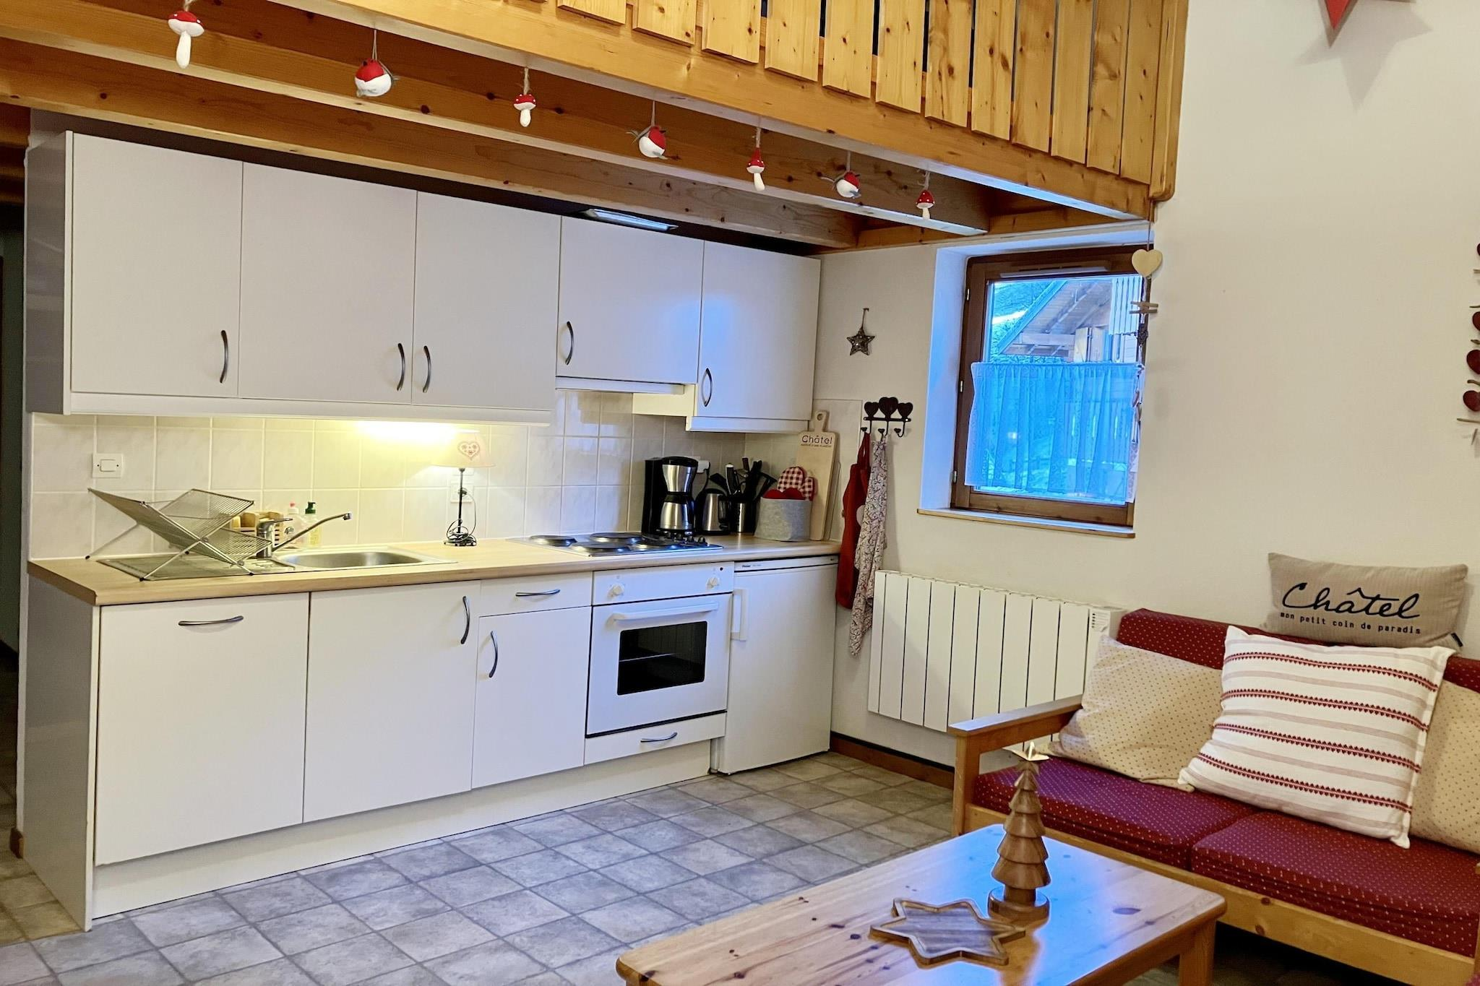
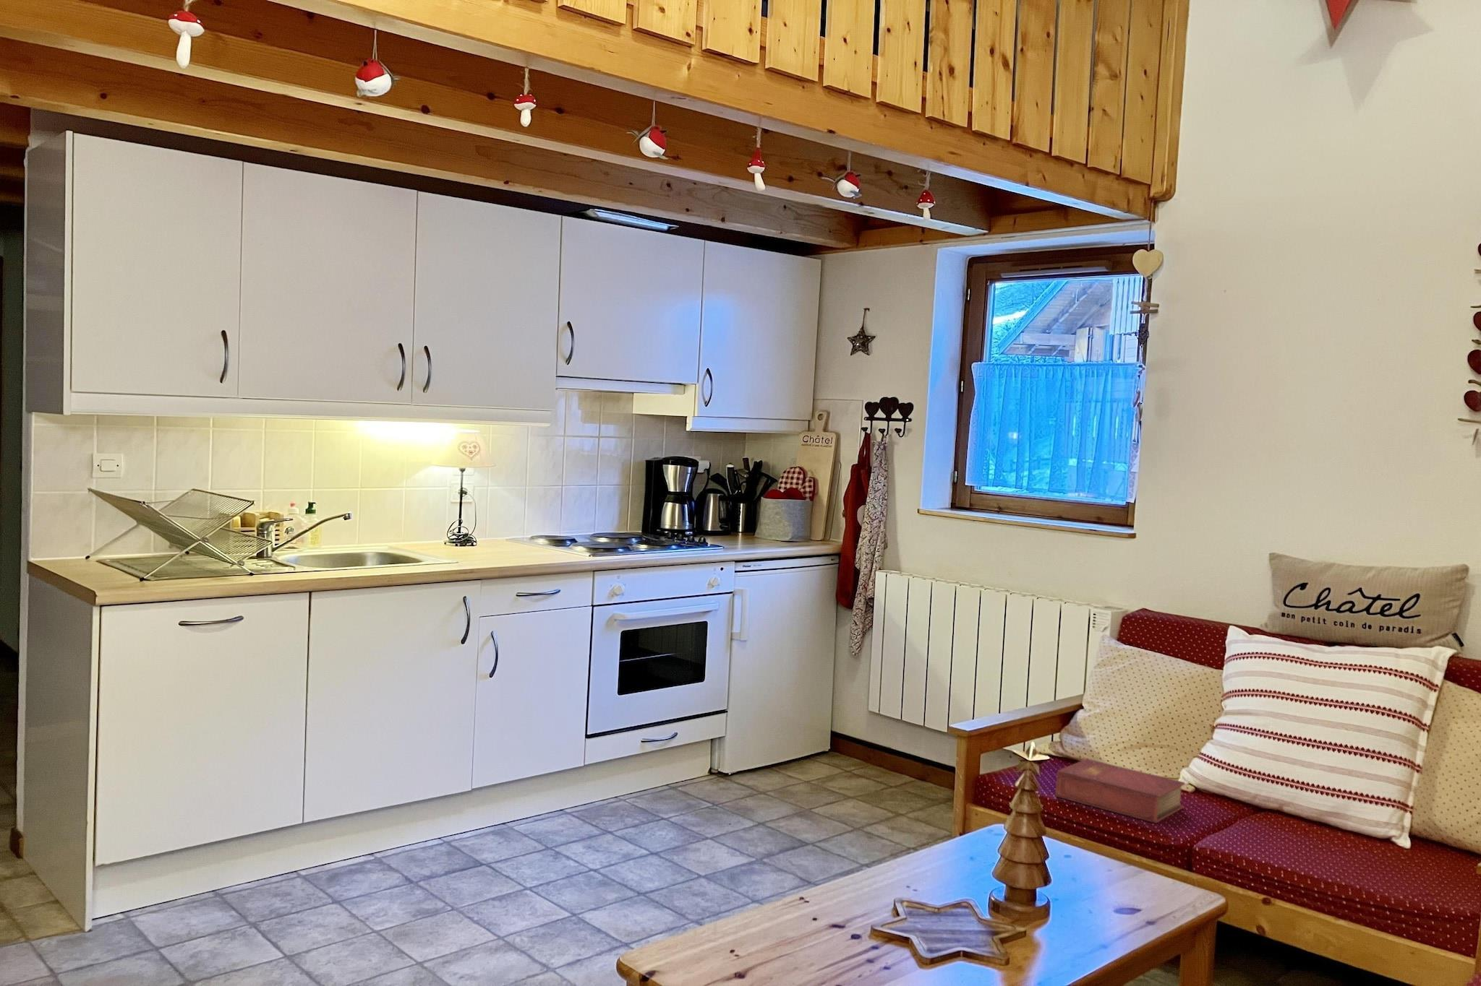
+ book (1120, 789)
